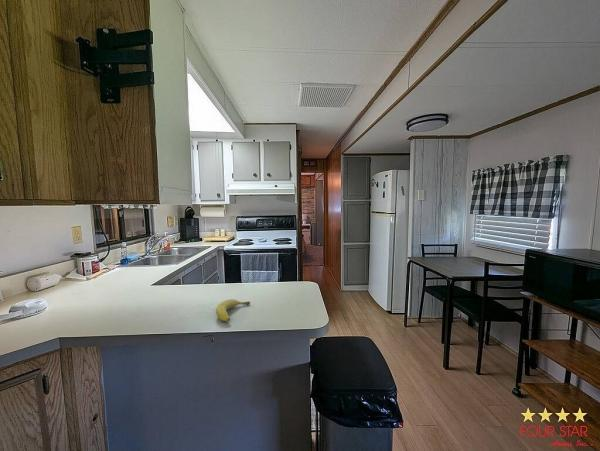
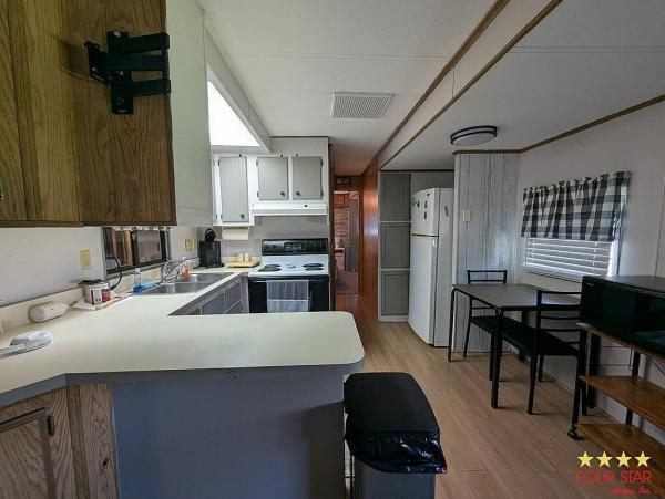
- fruit (230, 307)
